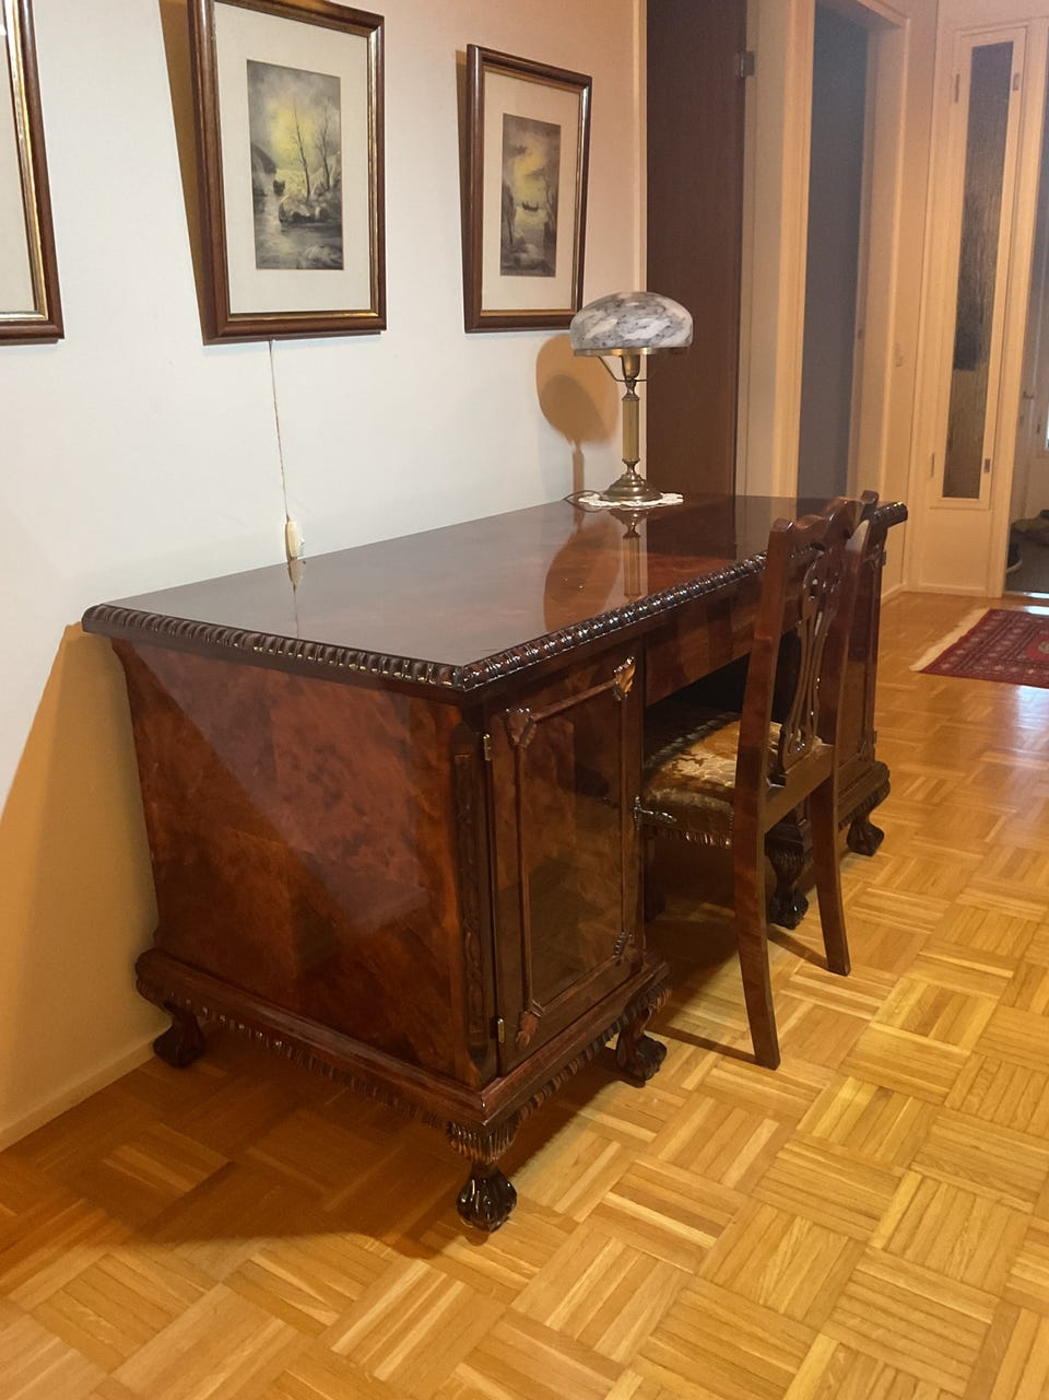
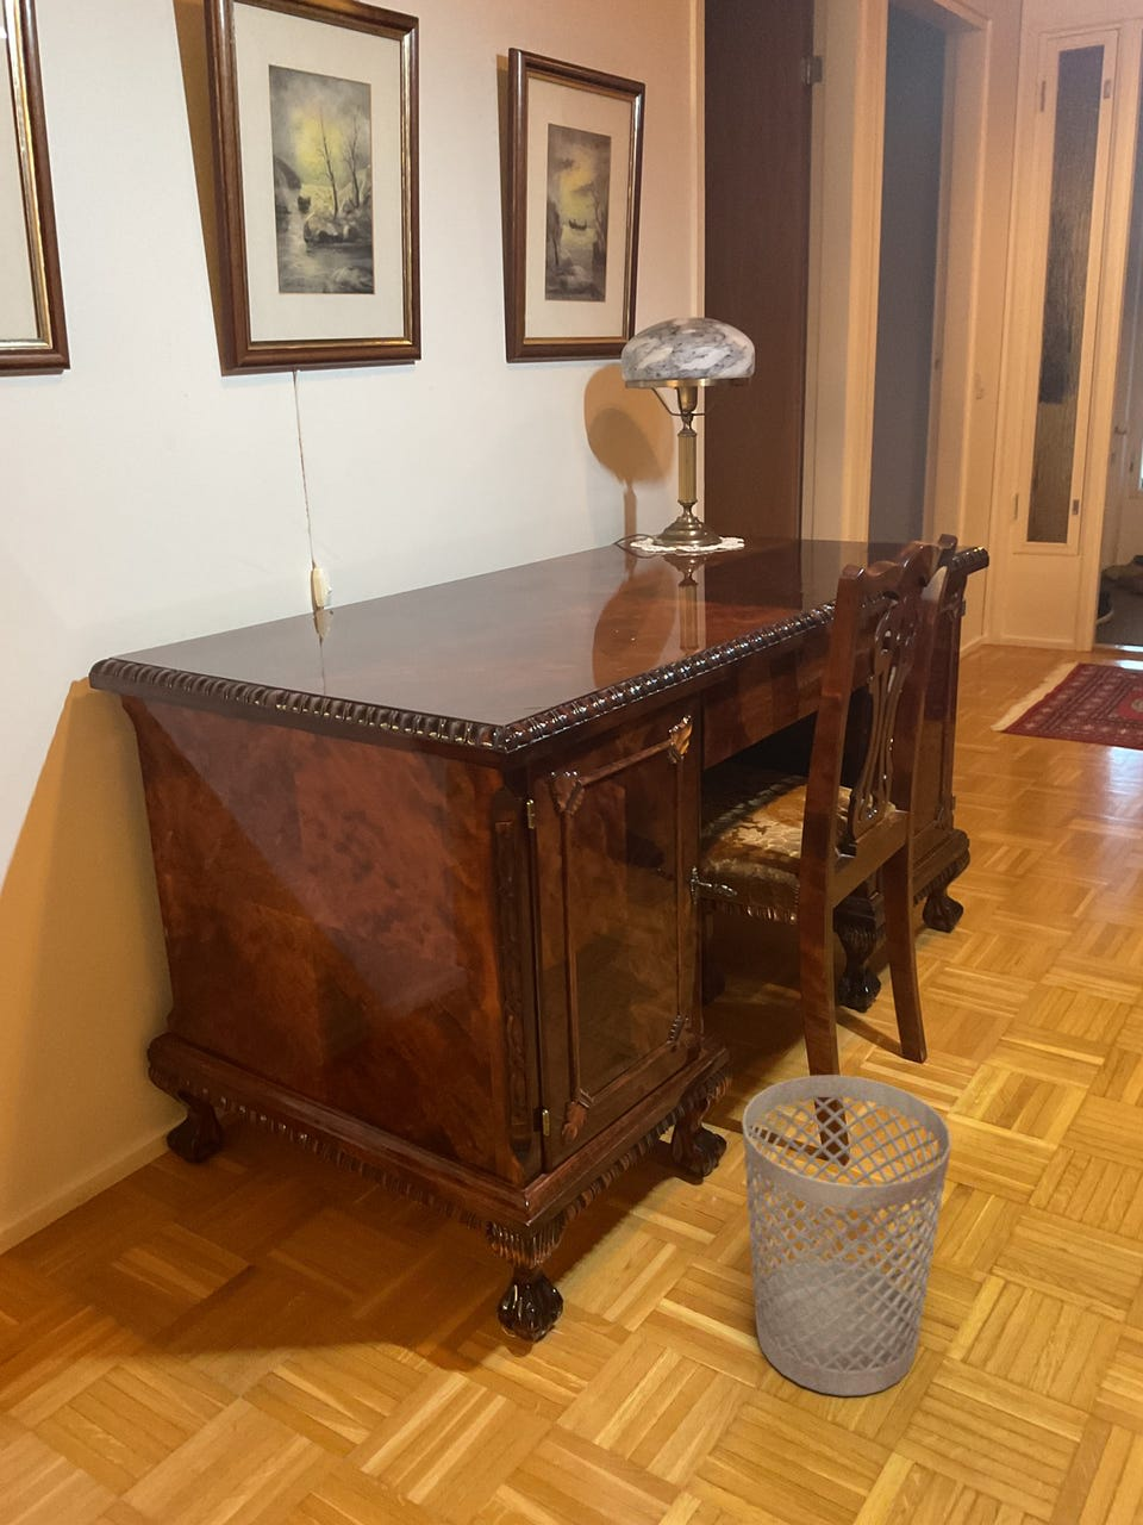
+ wastebasket (839, 1234)
